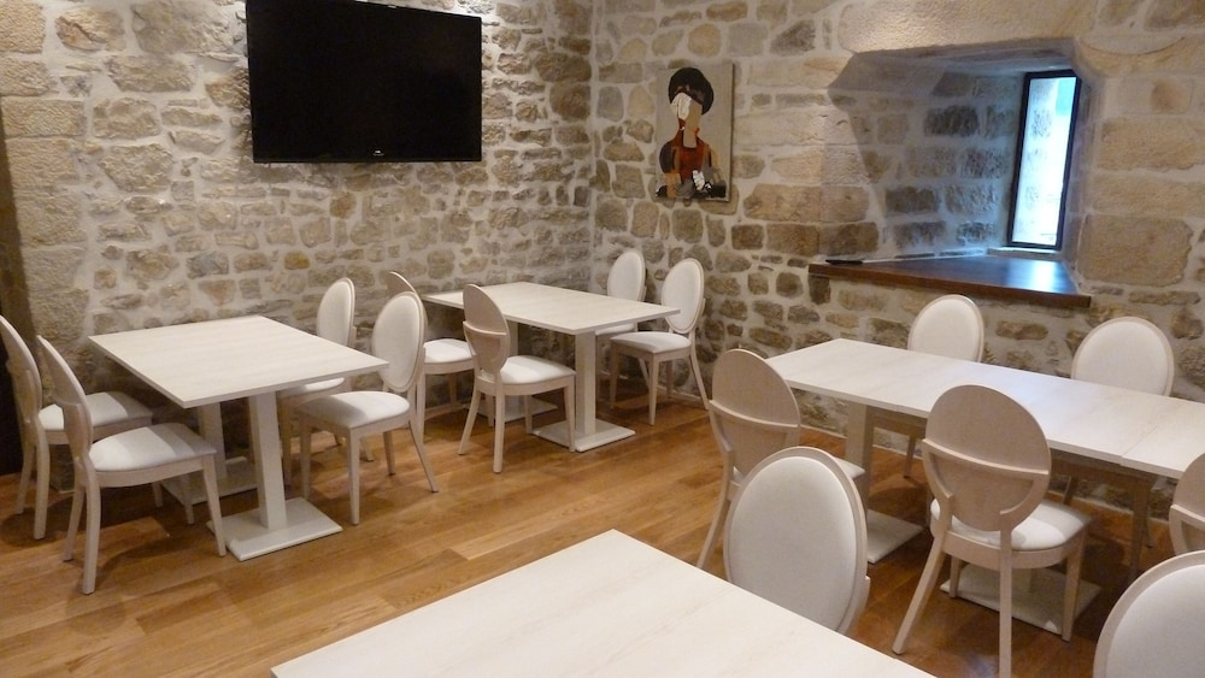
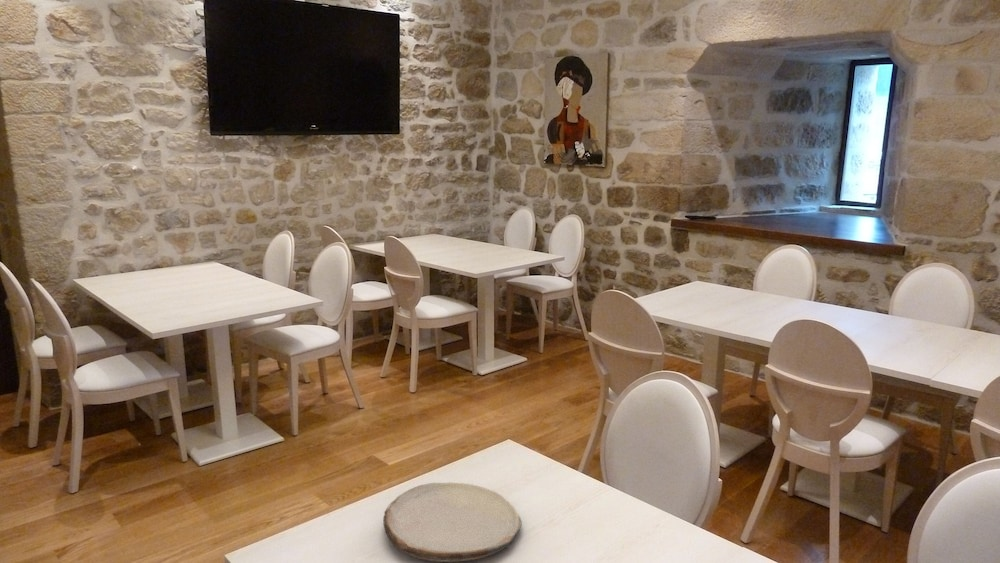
+ plate (452, 521)
